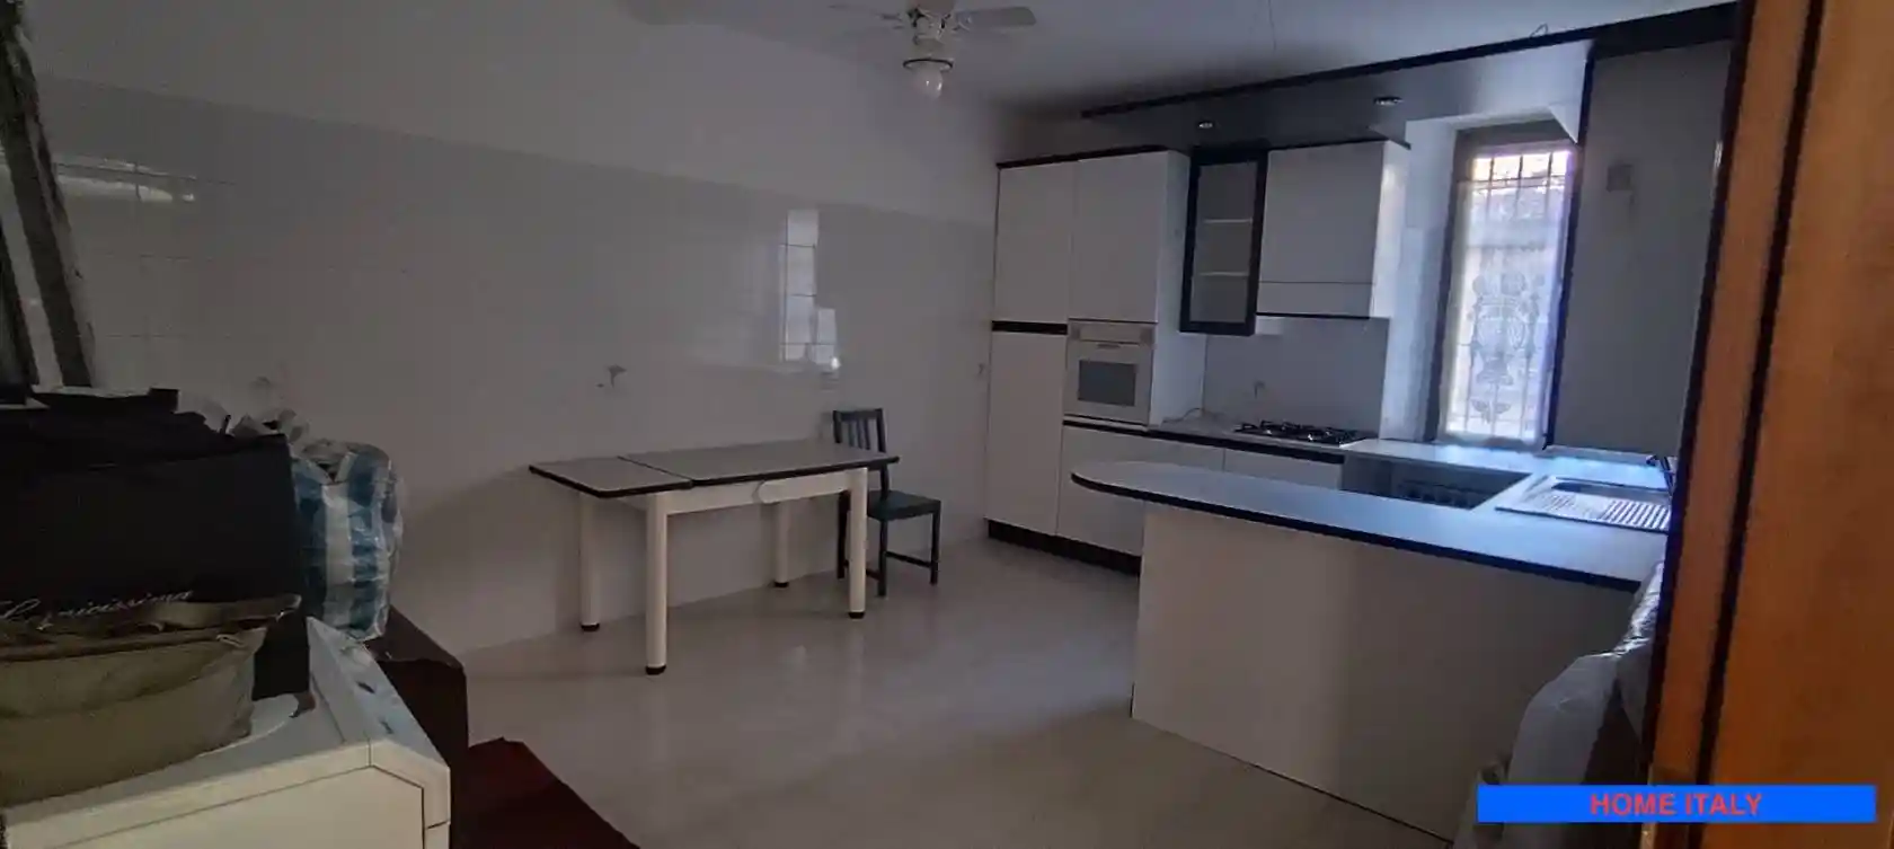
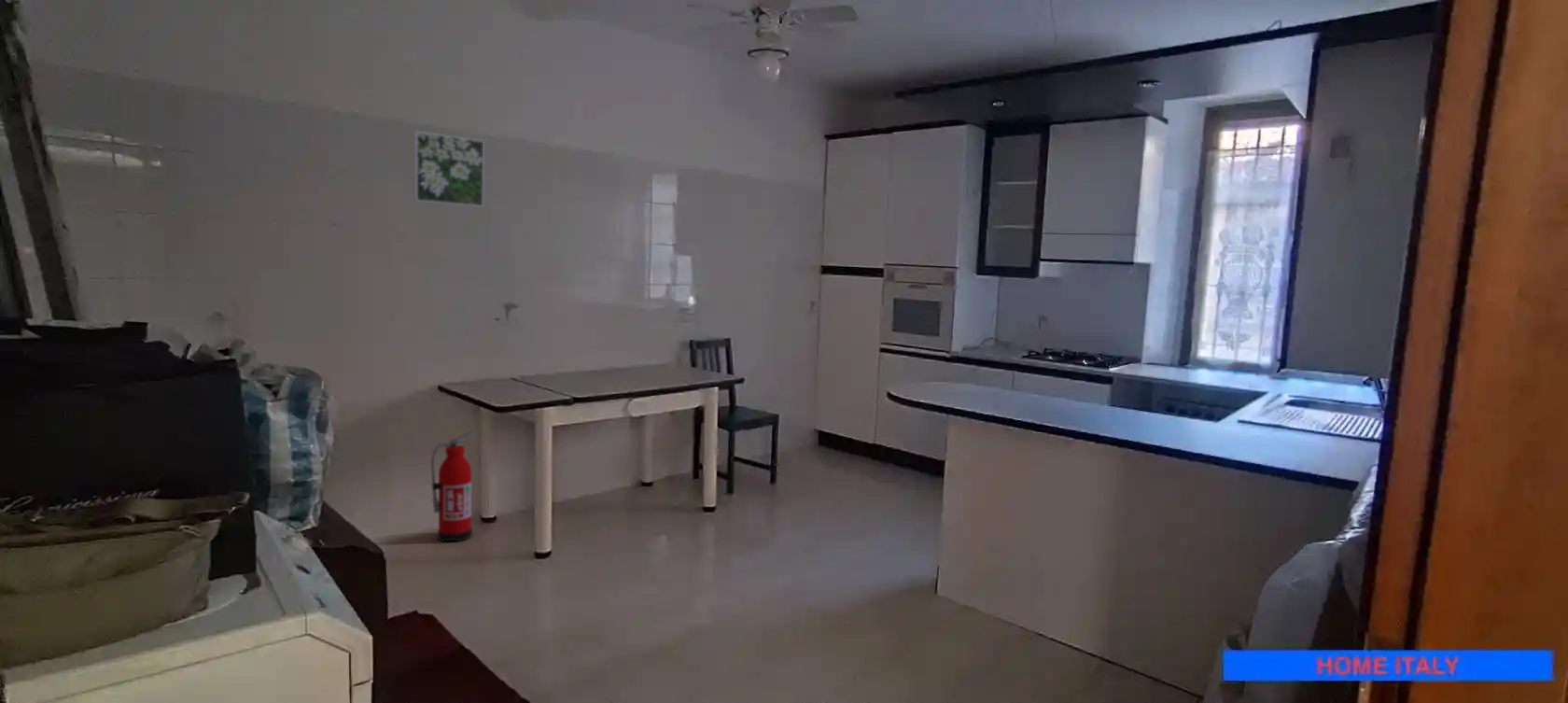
+ fire extinguisher (453, 485)
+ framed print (449, 170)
